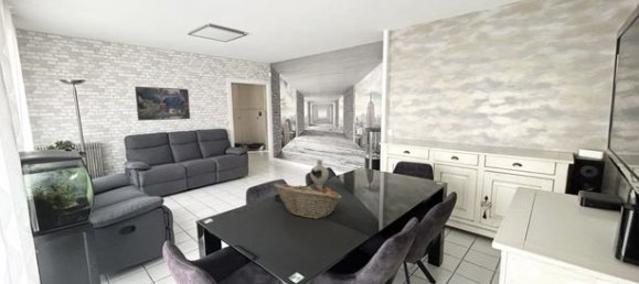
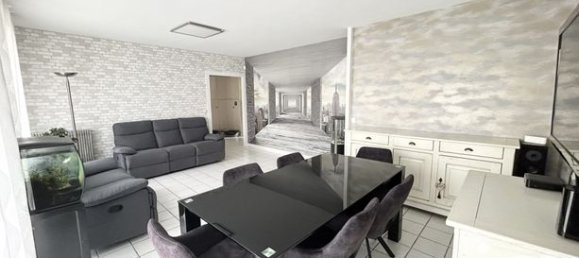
- fruit basket (307, 196)
- decorative vase (319, 173)
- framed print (164, 103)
